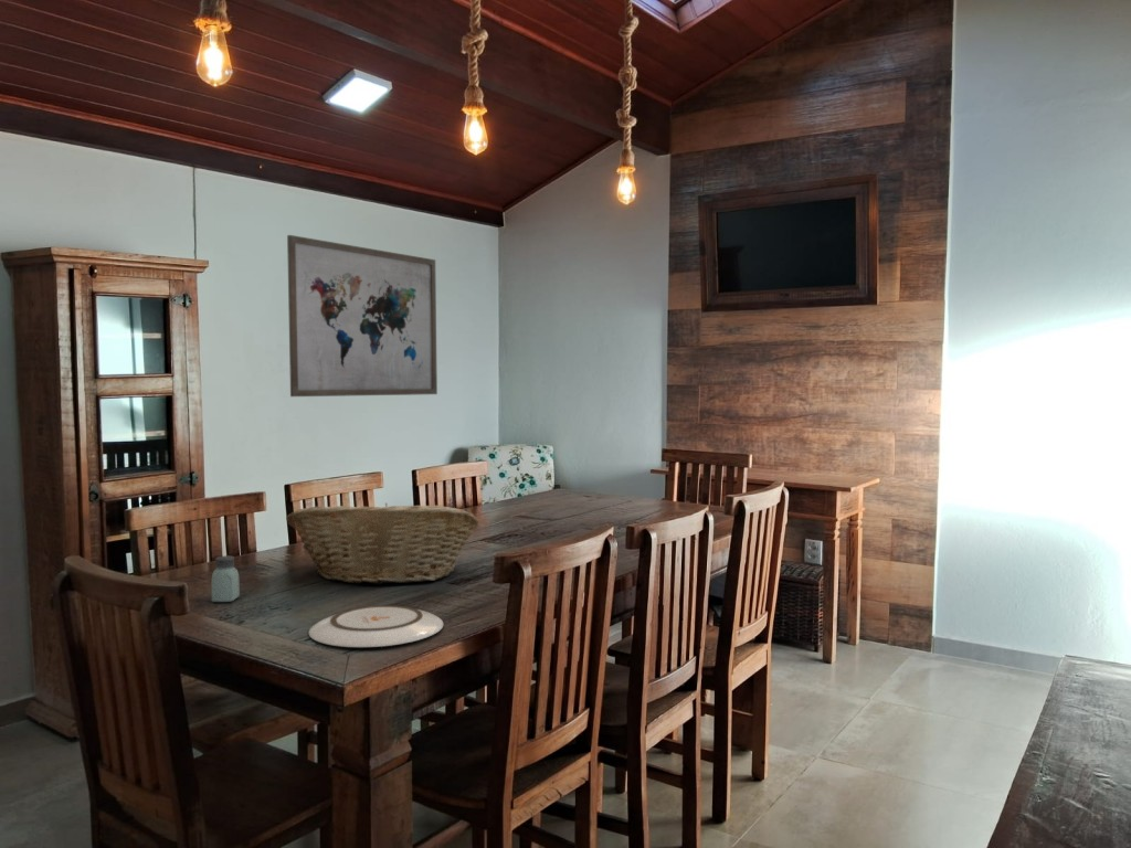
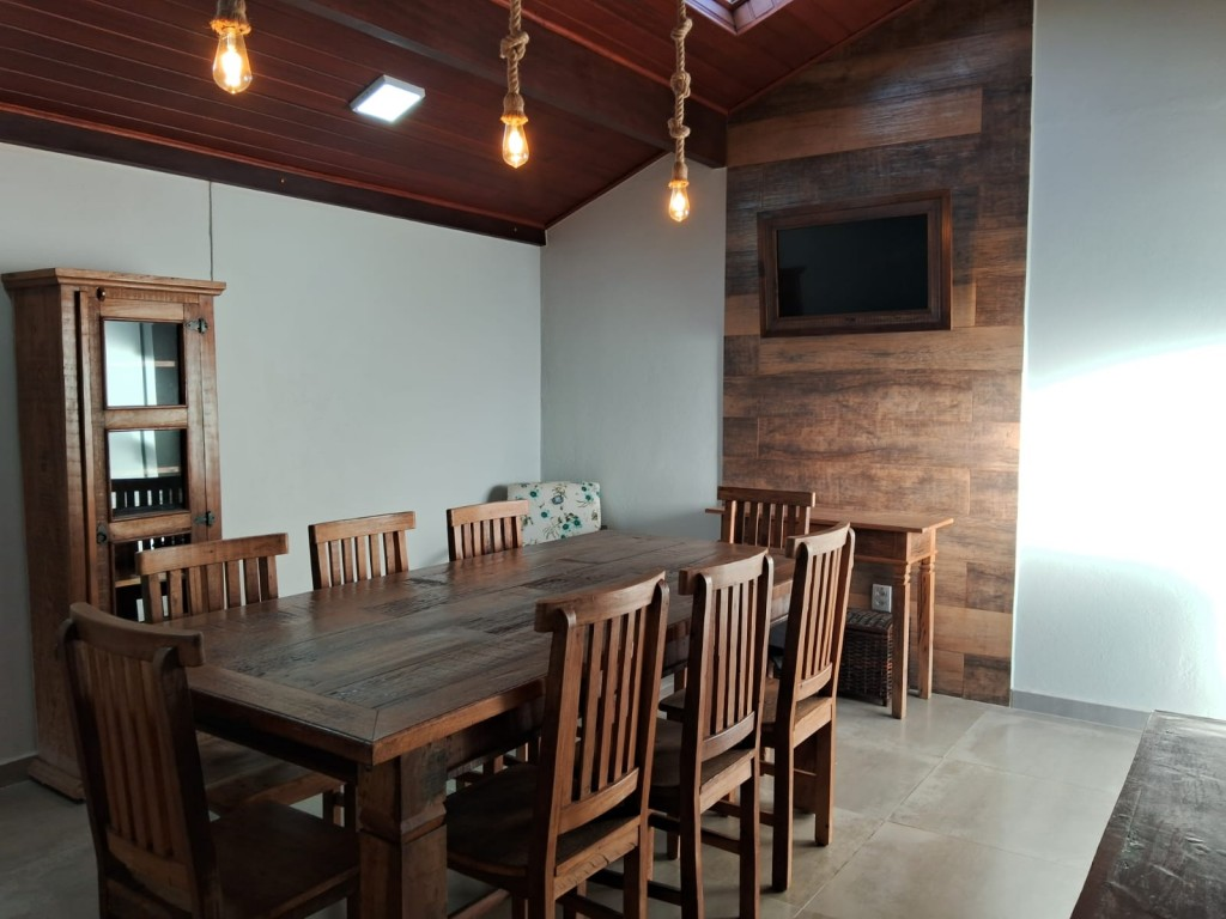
- wall art (369, 321)
- fruit basket (383, 536)
- plate (377, 622)
- saltshaker (225, 577)
